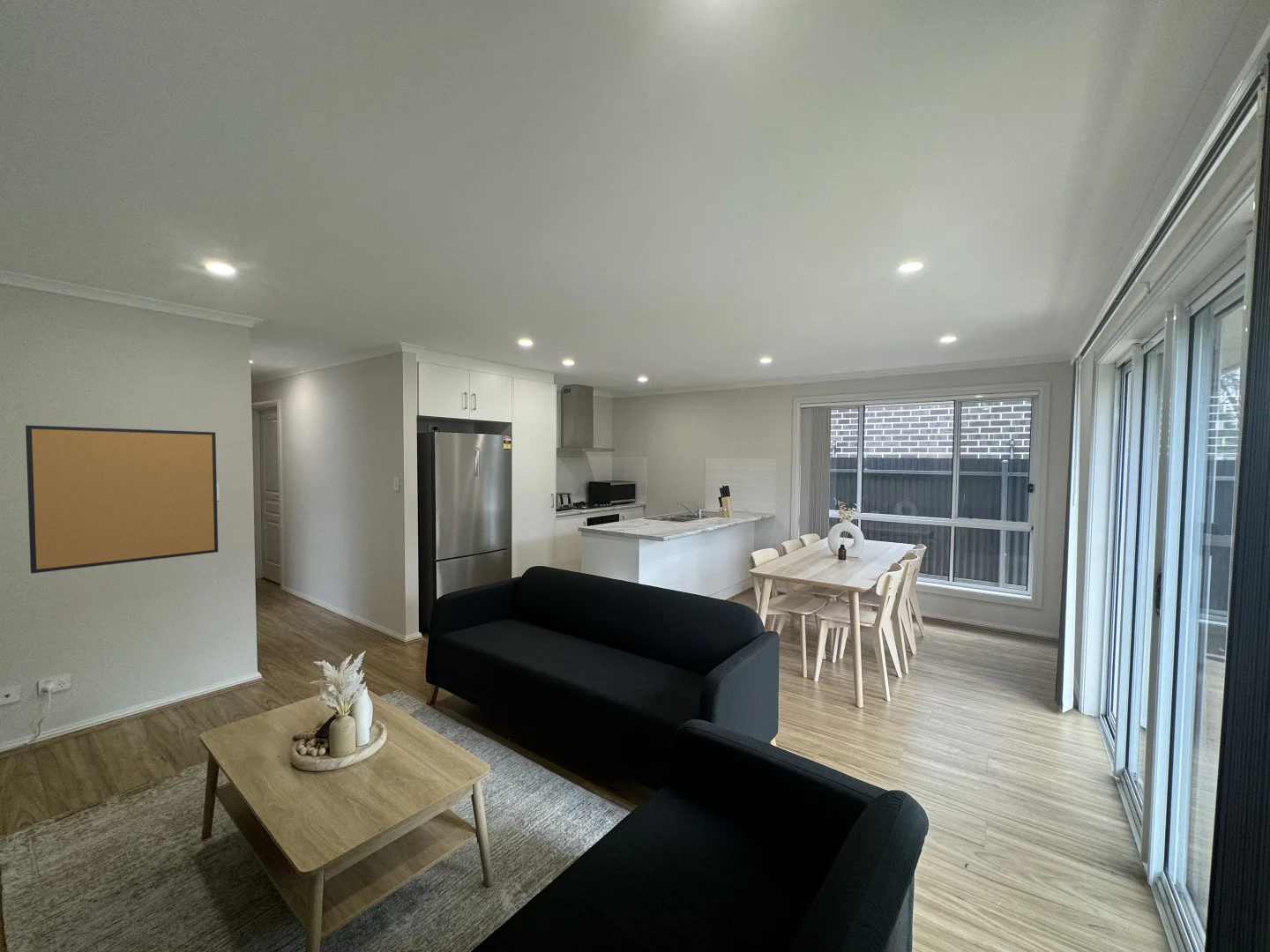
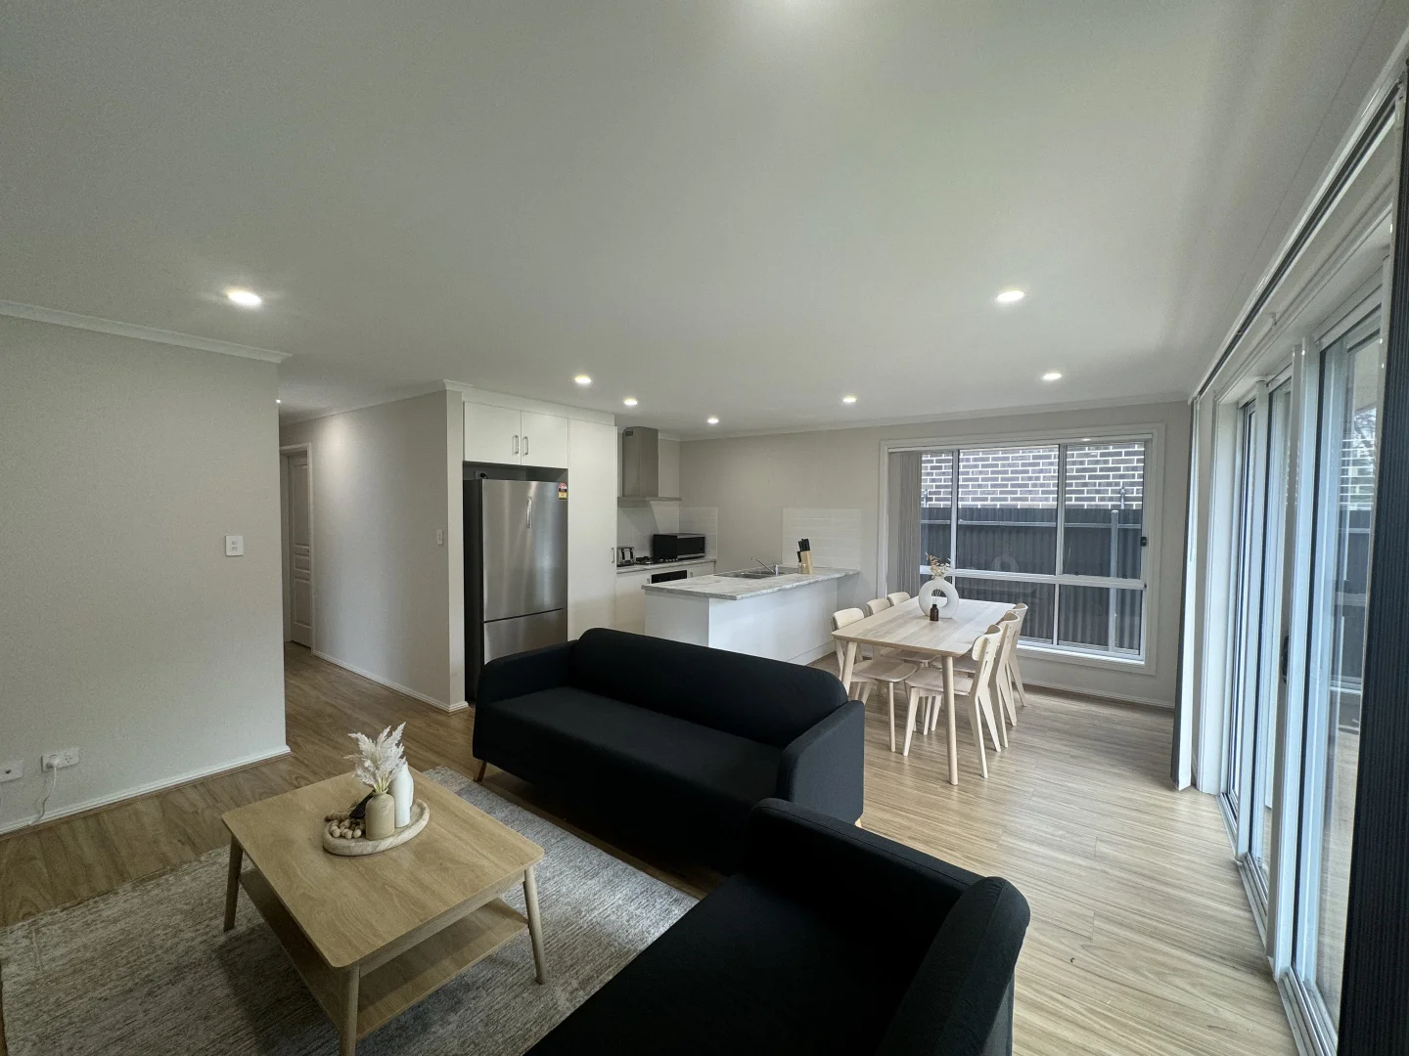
- wall art (131, 495)
